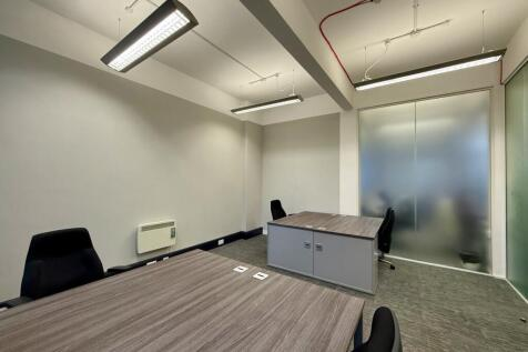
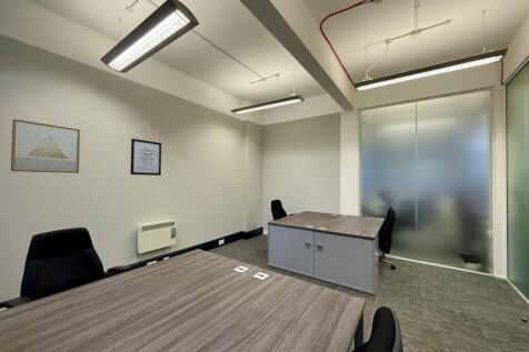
+ wall art (147, 158)
+ wall art (48, 148)
